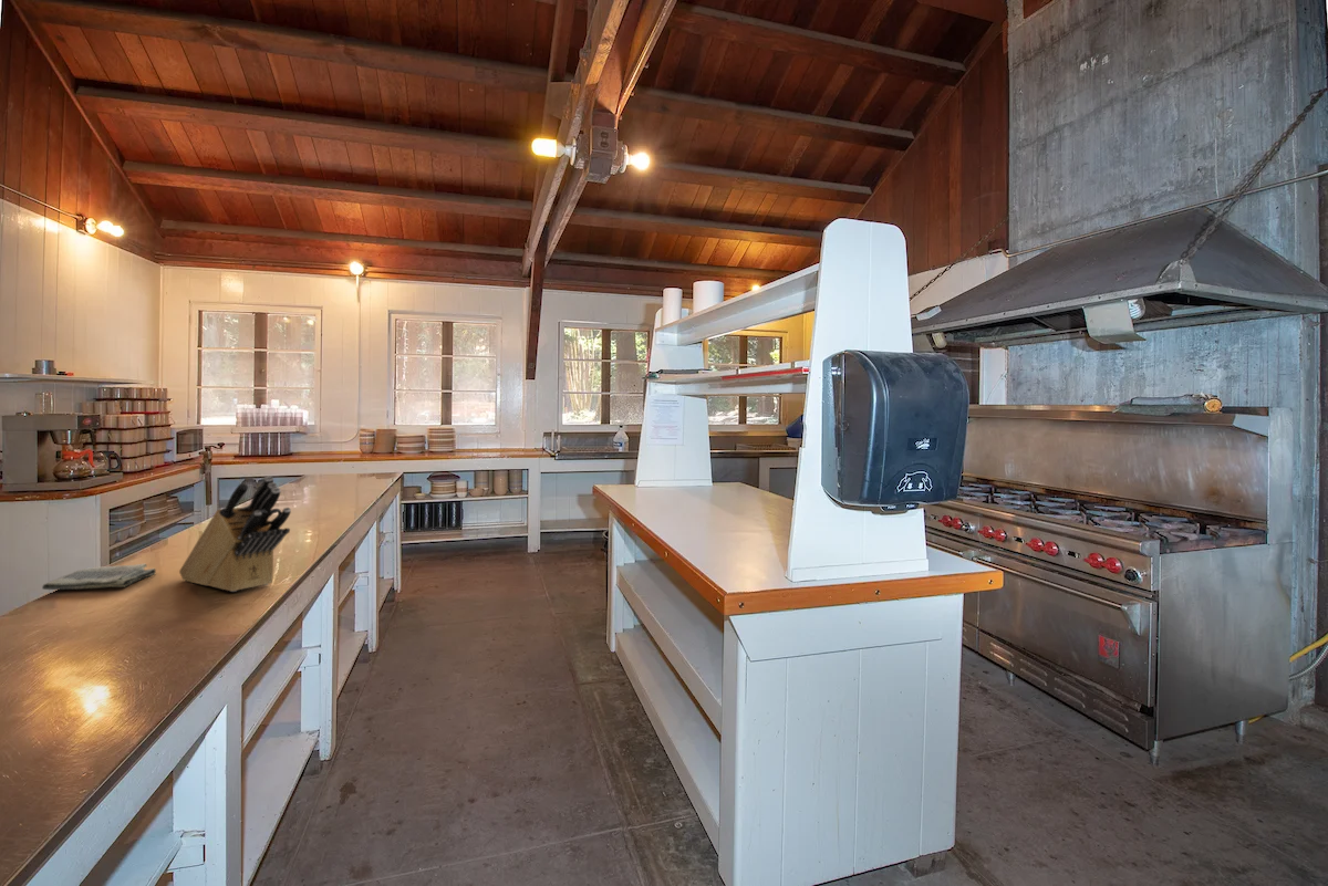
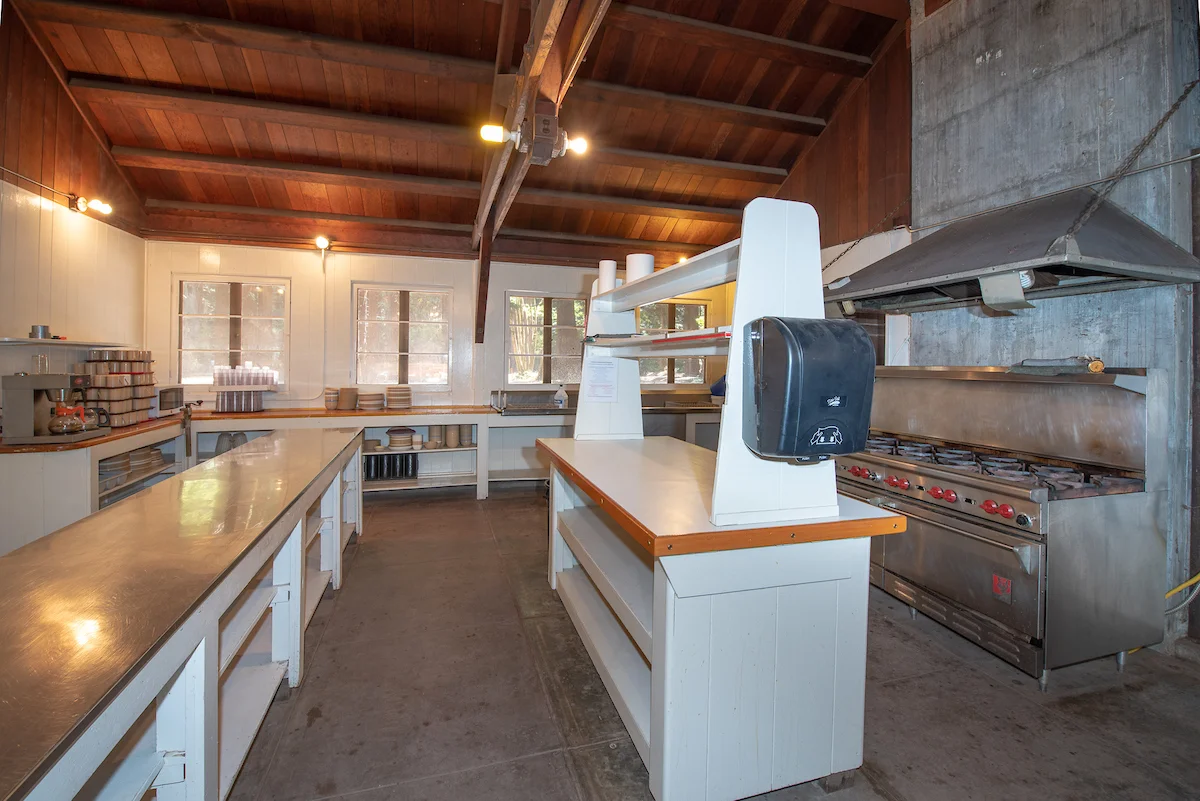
- knife block (236, 530)
- dish towel (103, 575)
